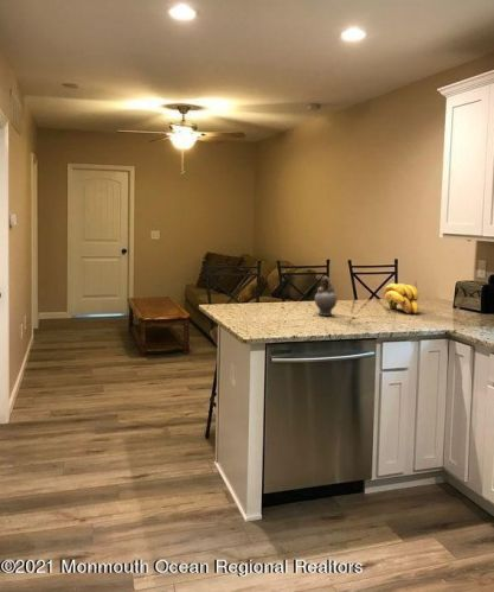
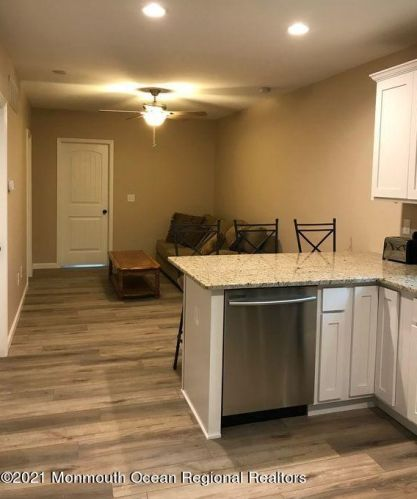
- teapot (325, 295)
- banana bunch (402, 297)
